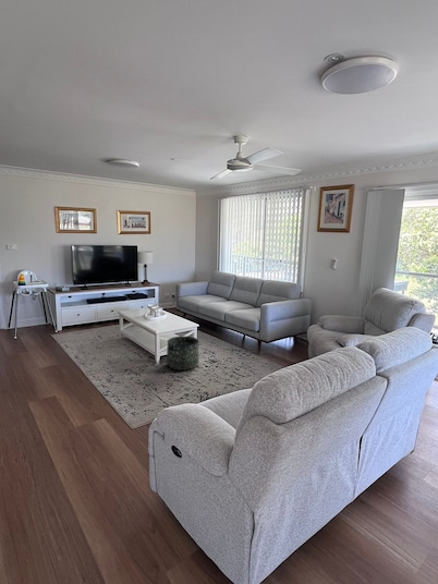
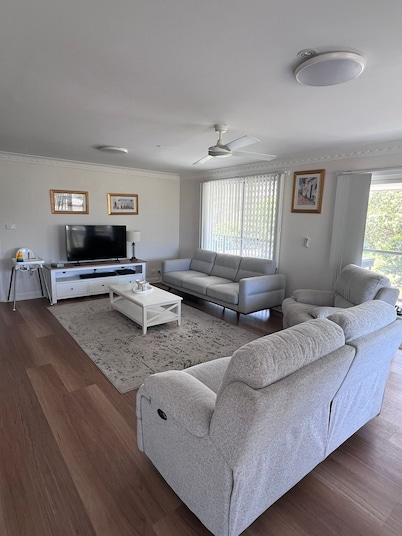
- basket (182, 353)
